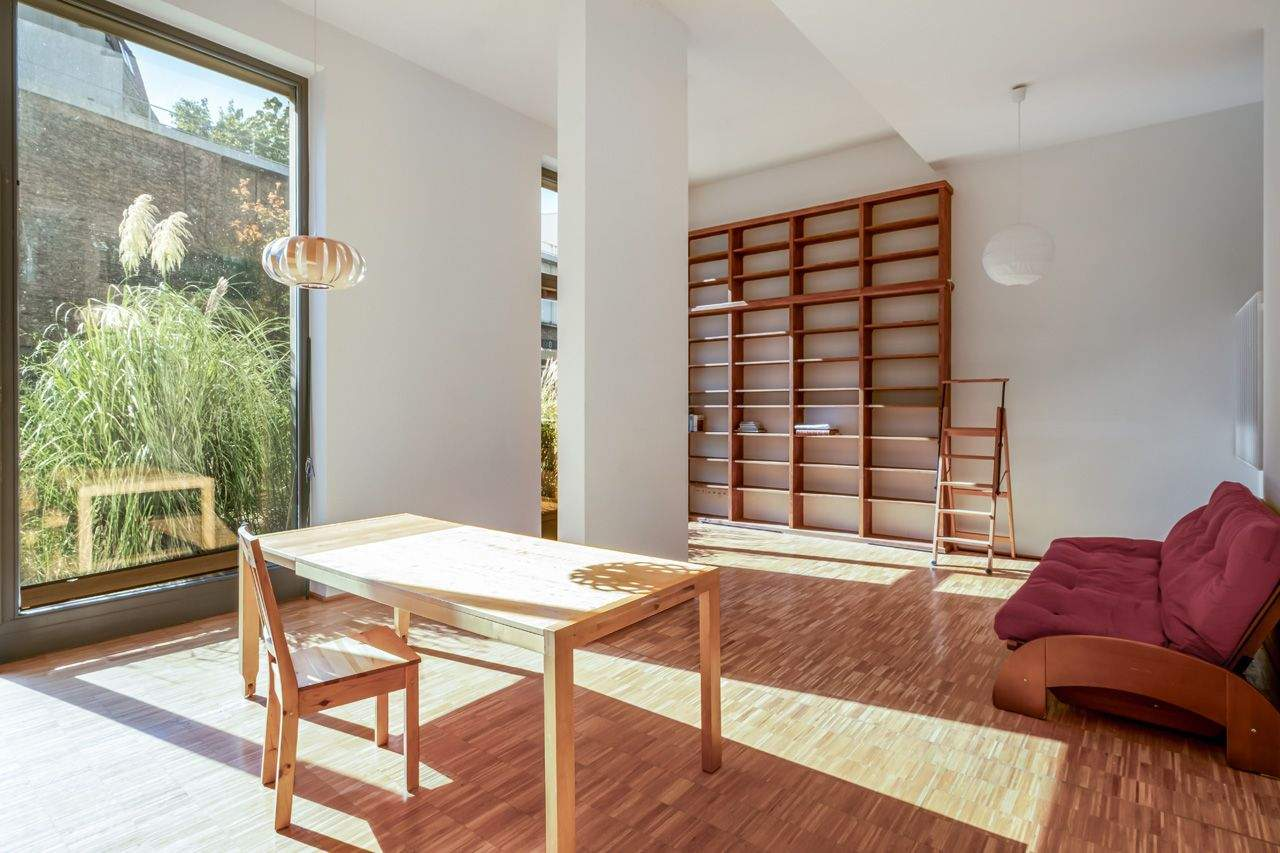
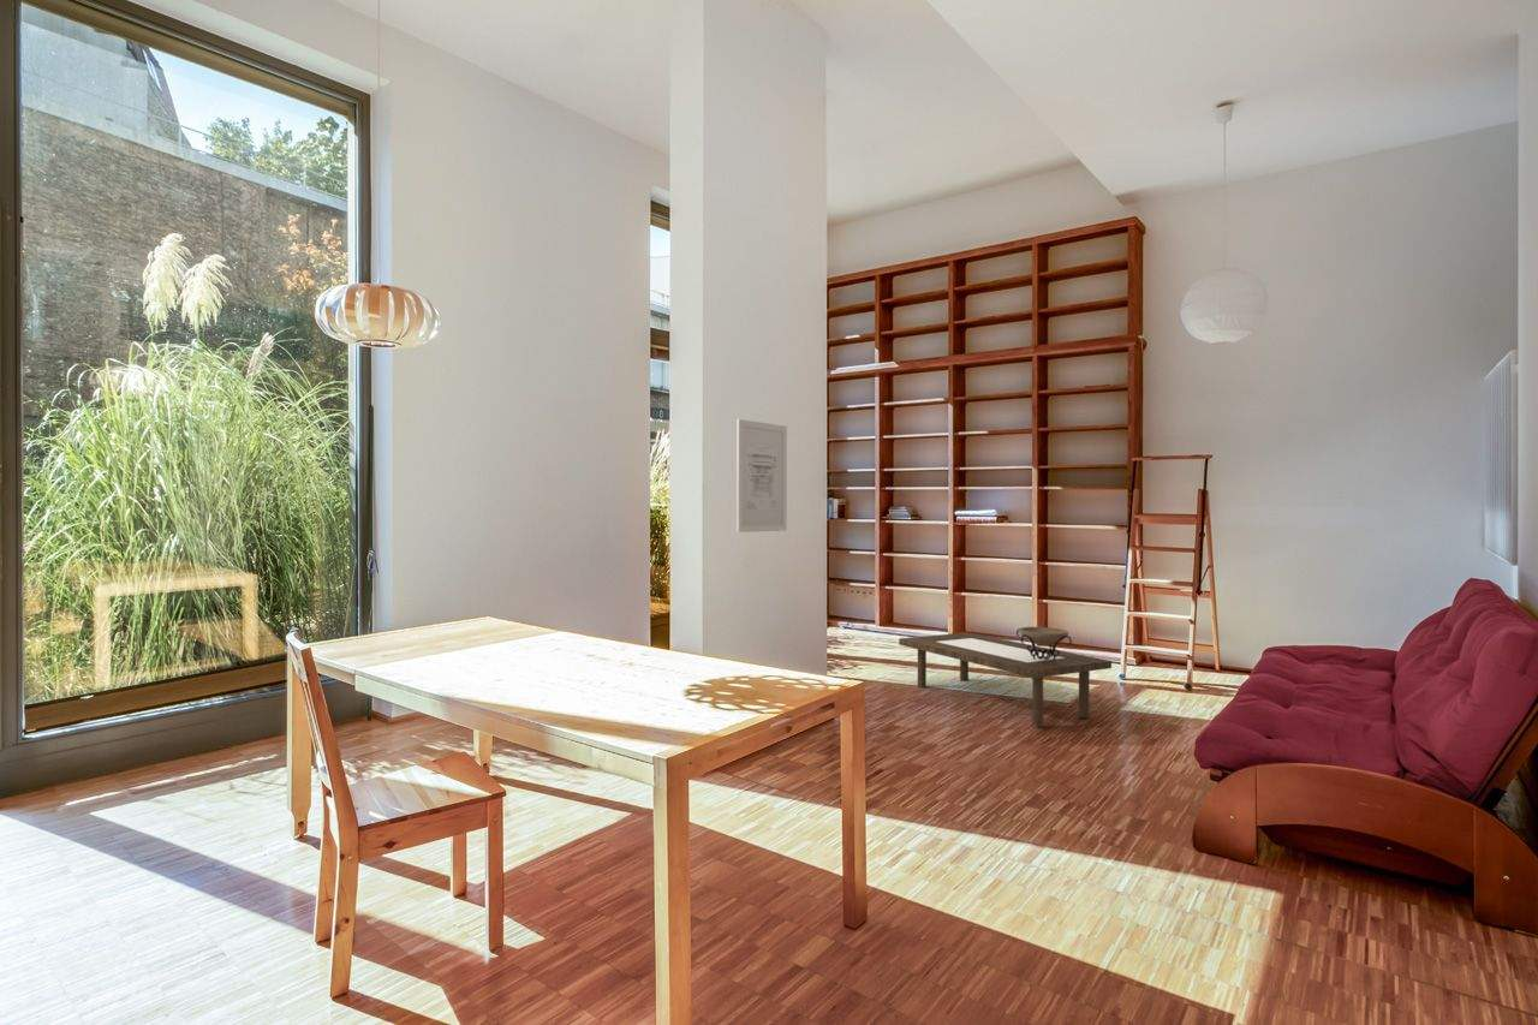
+ coffee table (996, 668)
+ wall art (762, 477)
+ decorative bowl (1043, 644)
